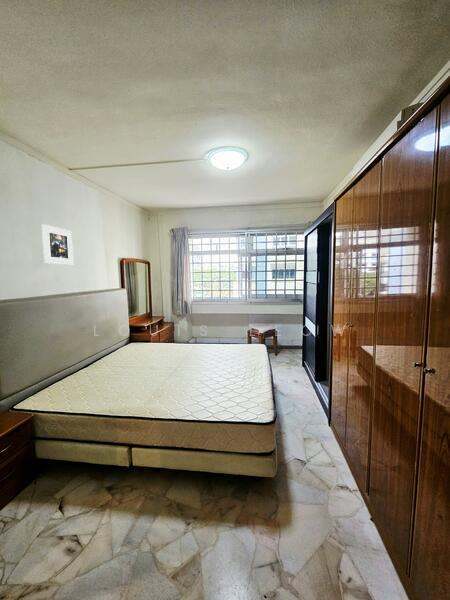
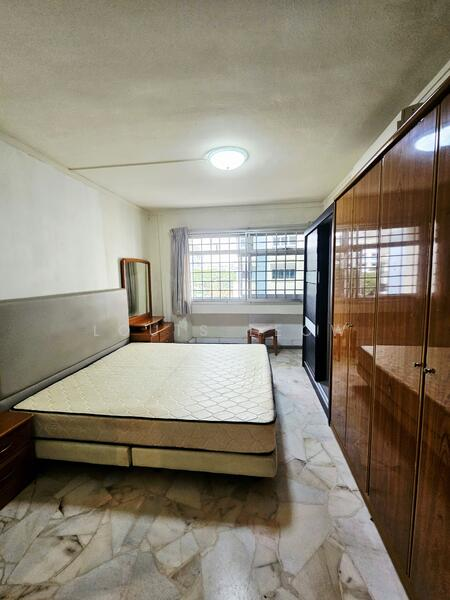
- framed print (58, 246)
